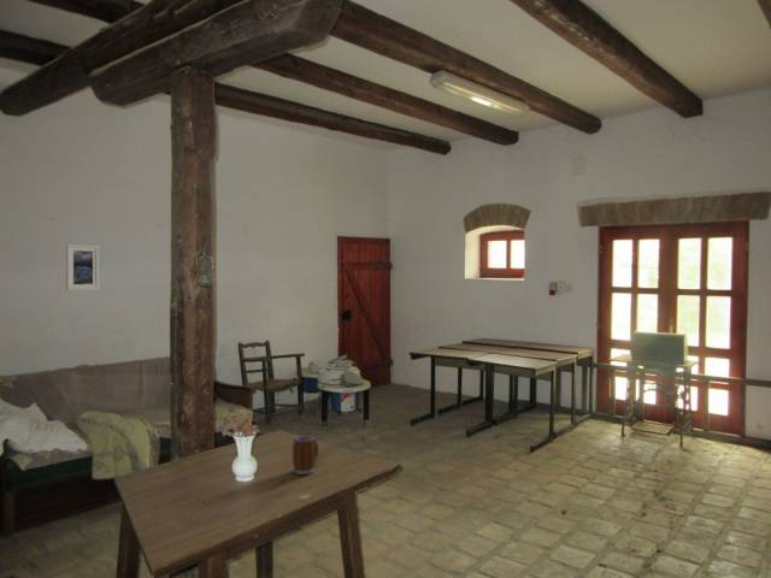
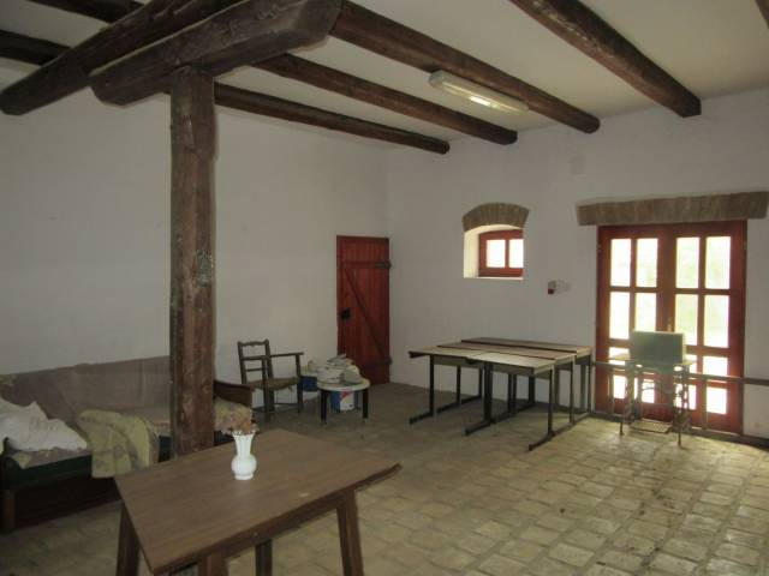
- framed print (82, 267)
- mug (305, 453)
